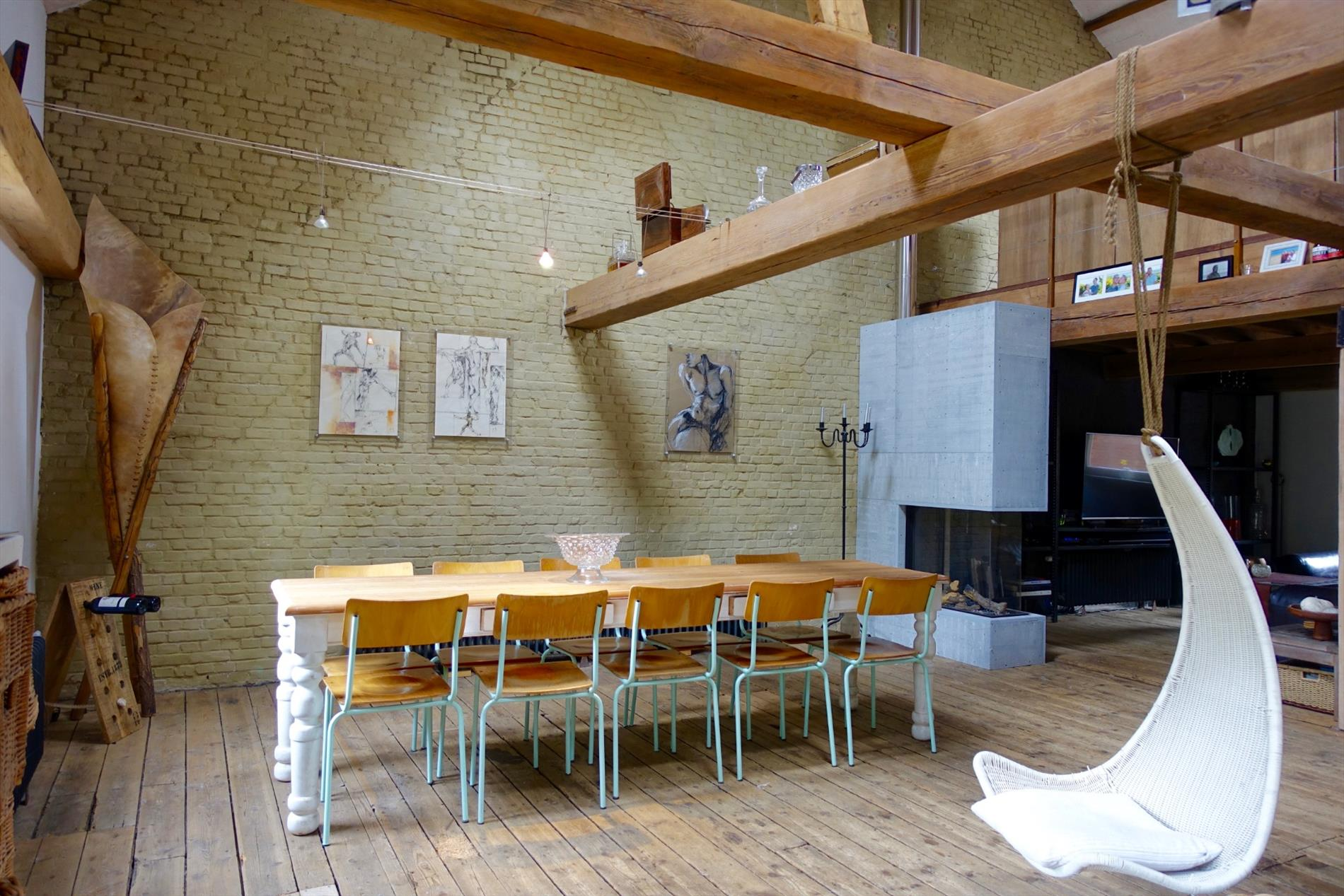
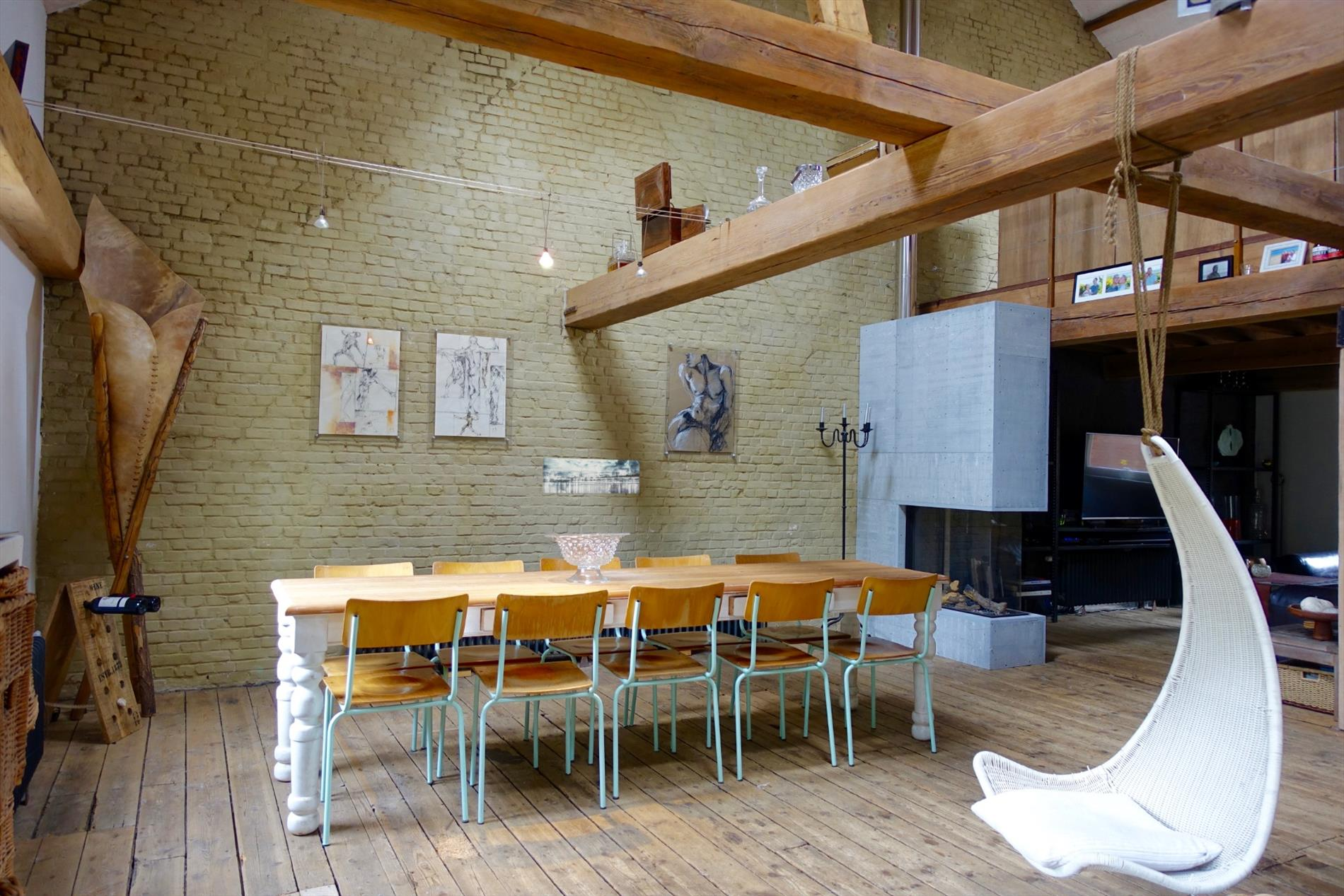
+ wall art (592, 476)
